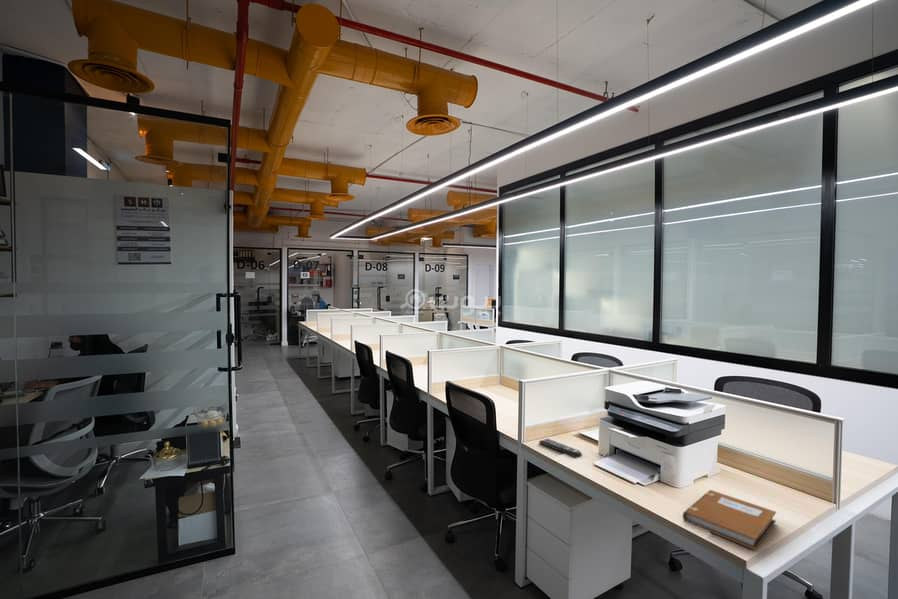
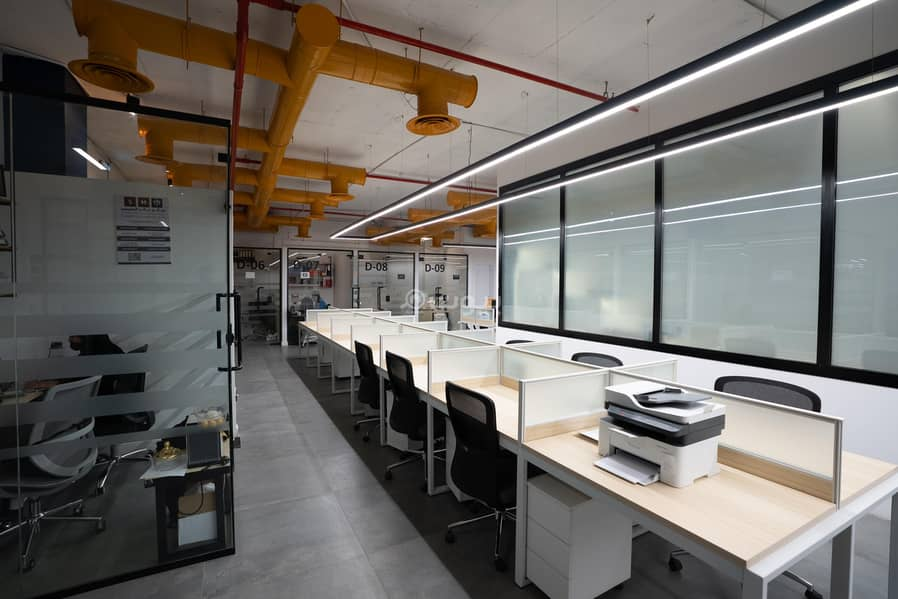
- notebook (729, 515)
- remote control (559, 447)
